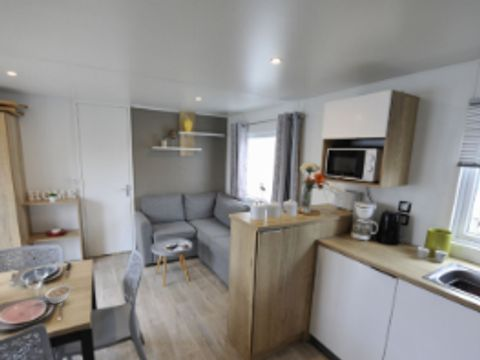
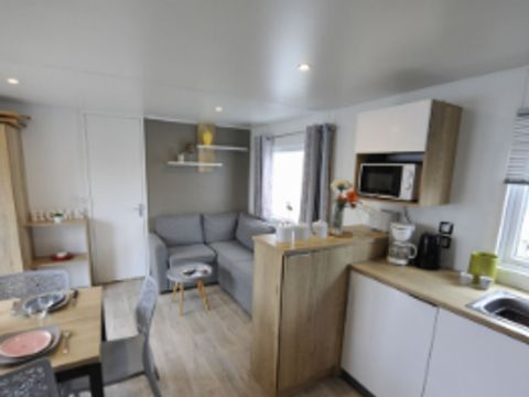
- legume (58, 294)
